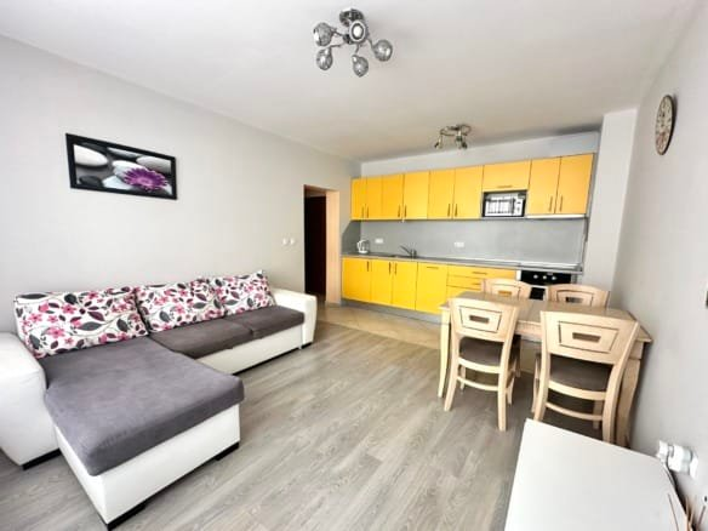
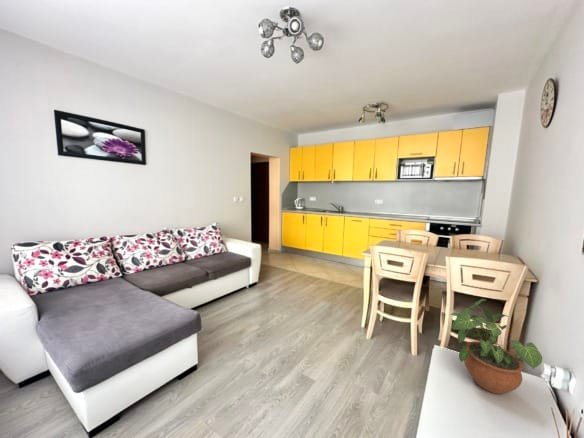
+ potted plant (486, 341)
